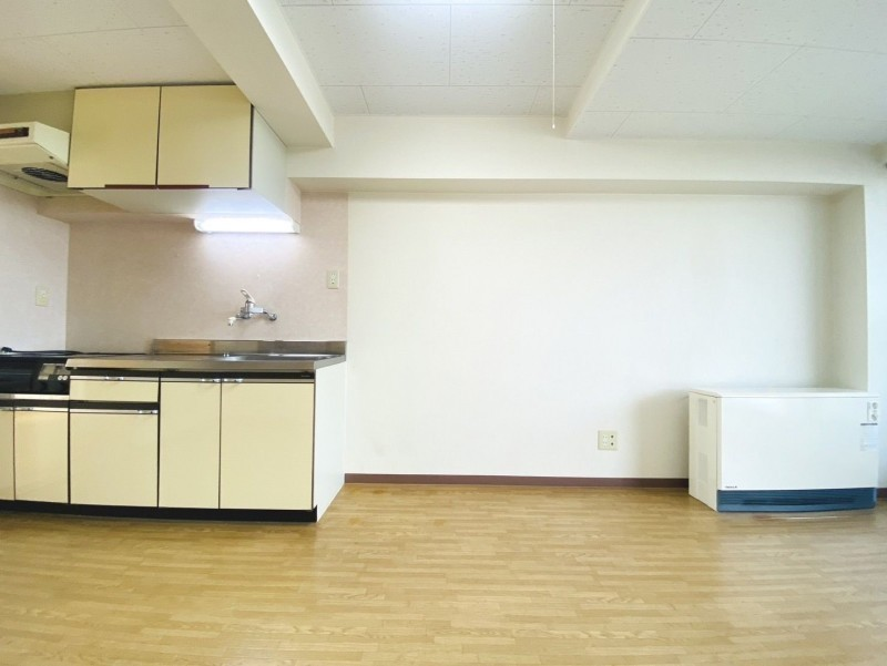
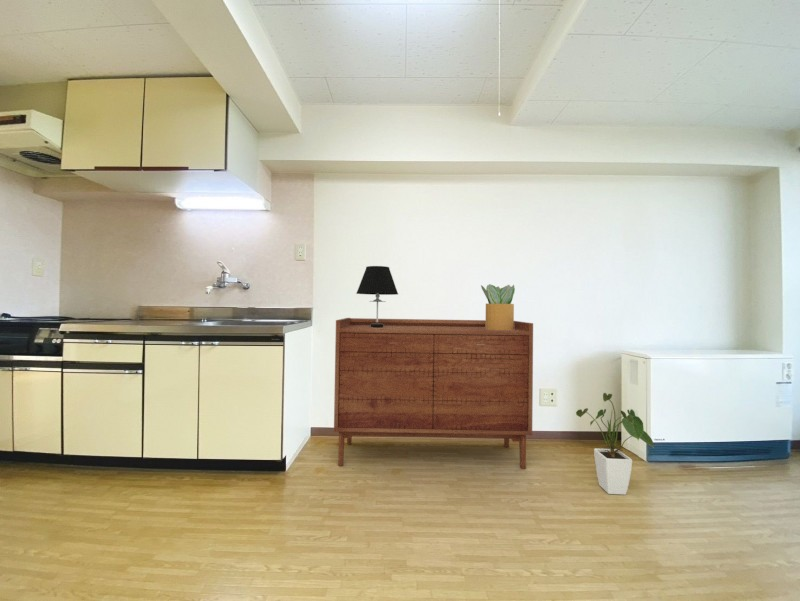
+ table lamp (377, 296)
+ house plant (604, 445)
+ sideboard (430, 387)
+ potted plant (497, 306)
